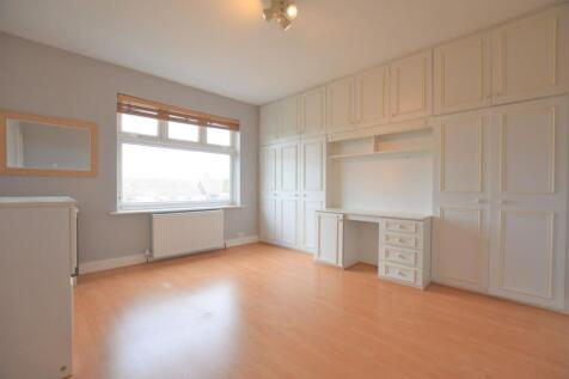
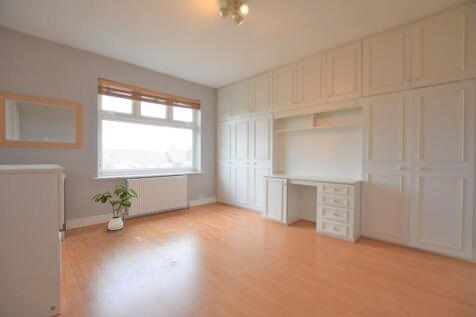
+ house plant (120, 206)
